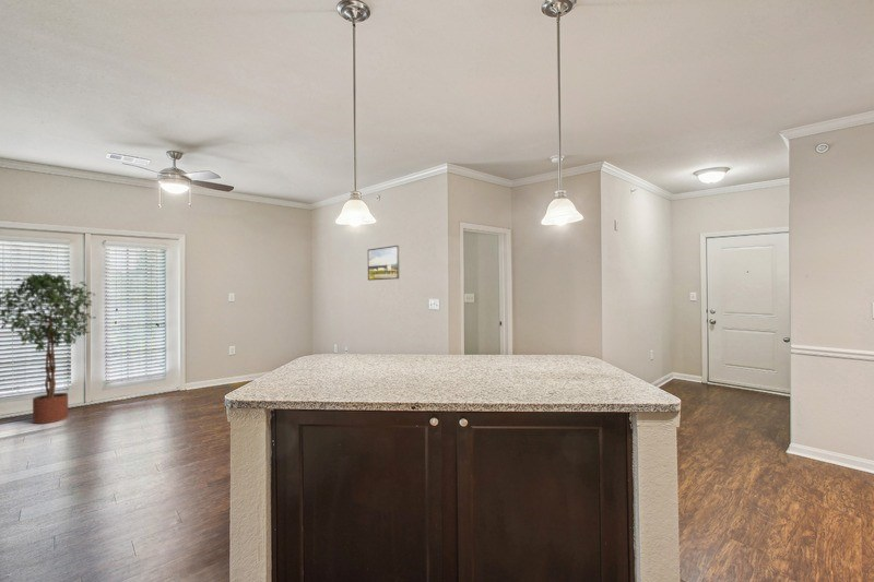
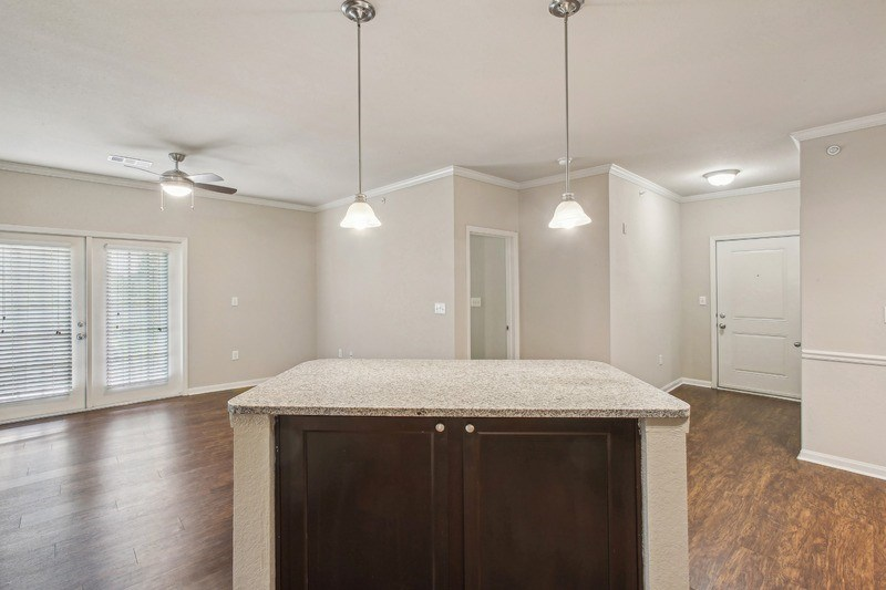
- potted tree (47, 346)
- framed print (382, 263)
